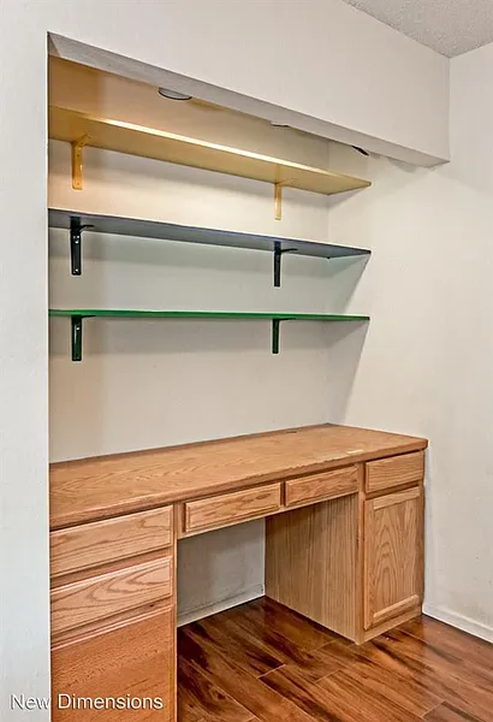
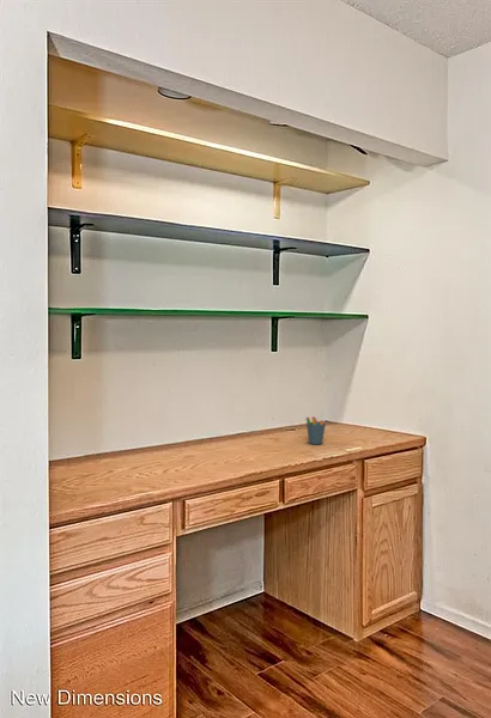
+ pen holder (315, 427)
